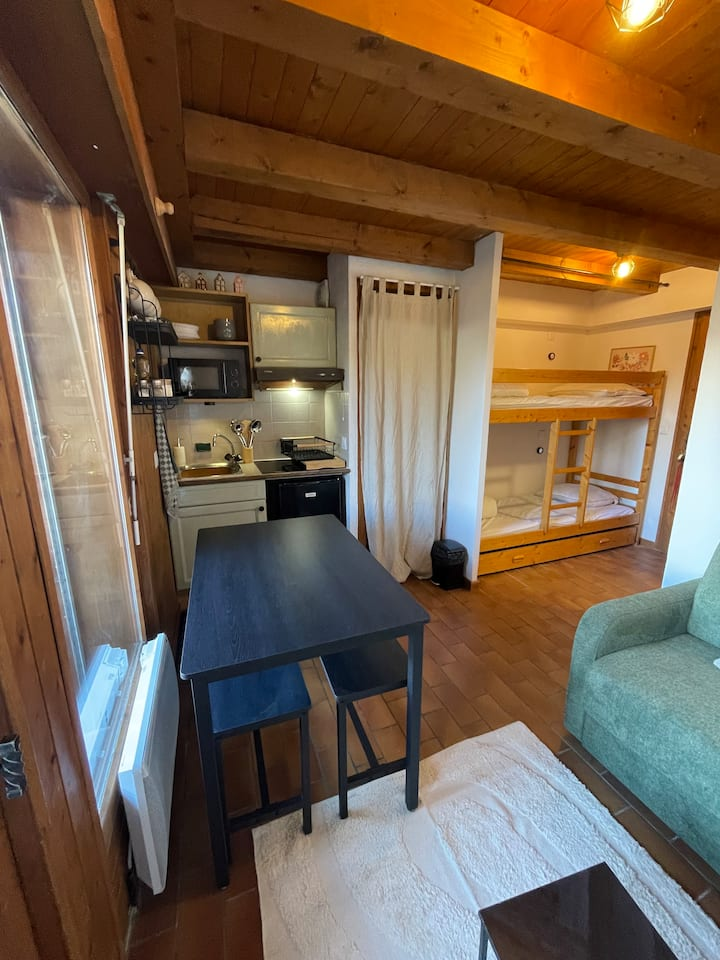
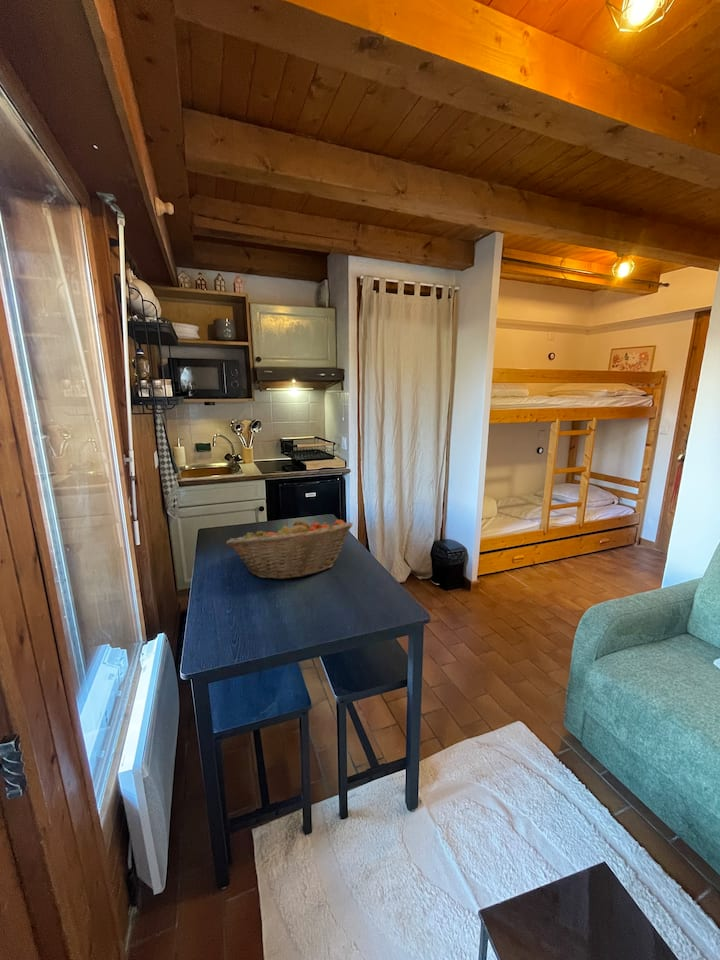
+ fruit basket (292, 541)
